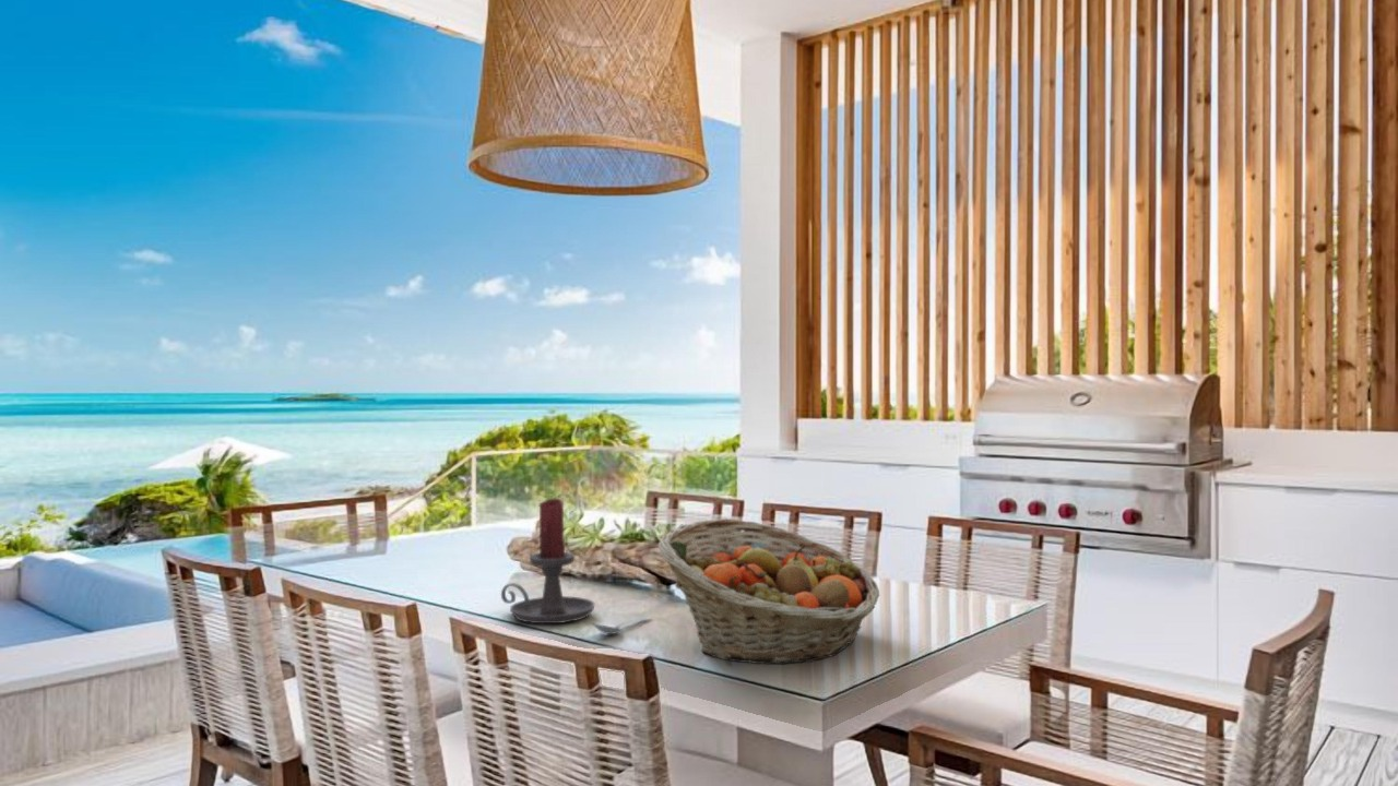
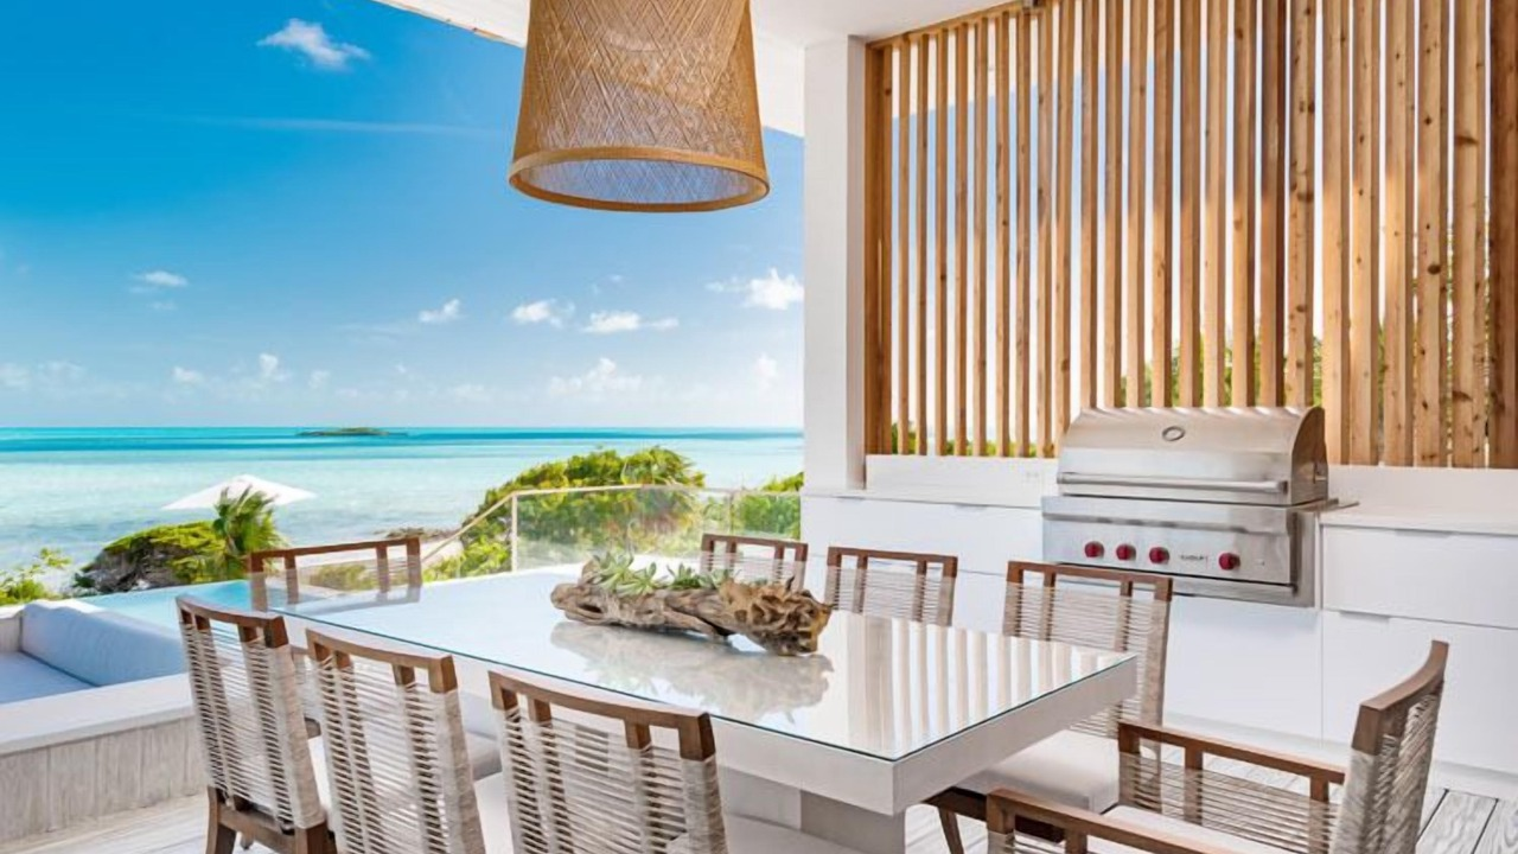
- spoon (625, 622)
- fruit basket (769, 584)
- candle holder (542, 556)
